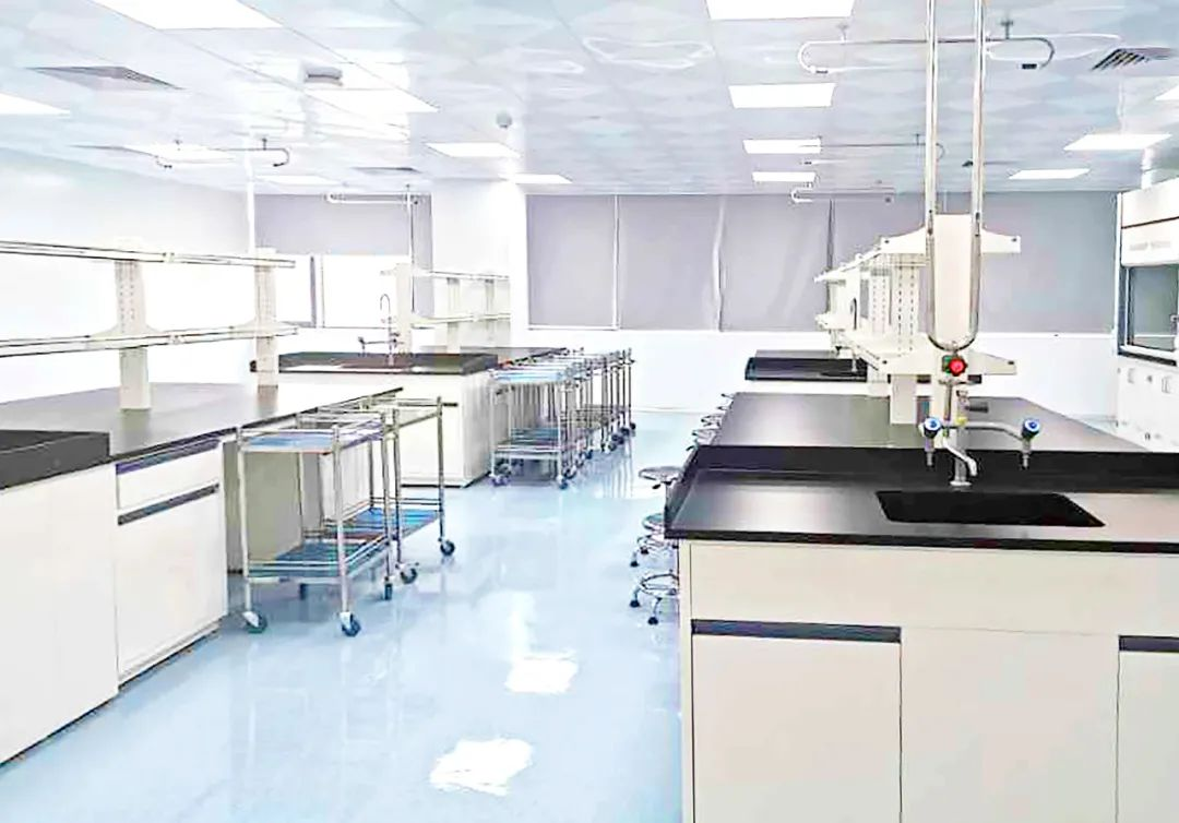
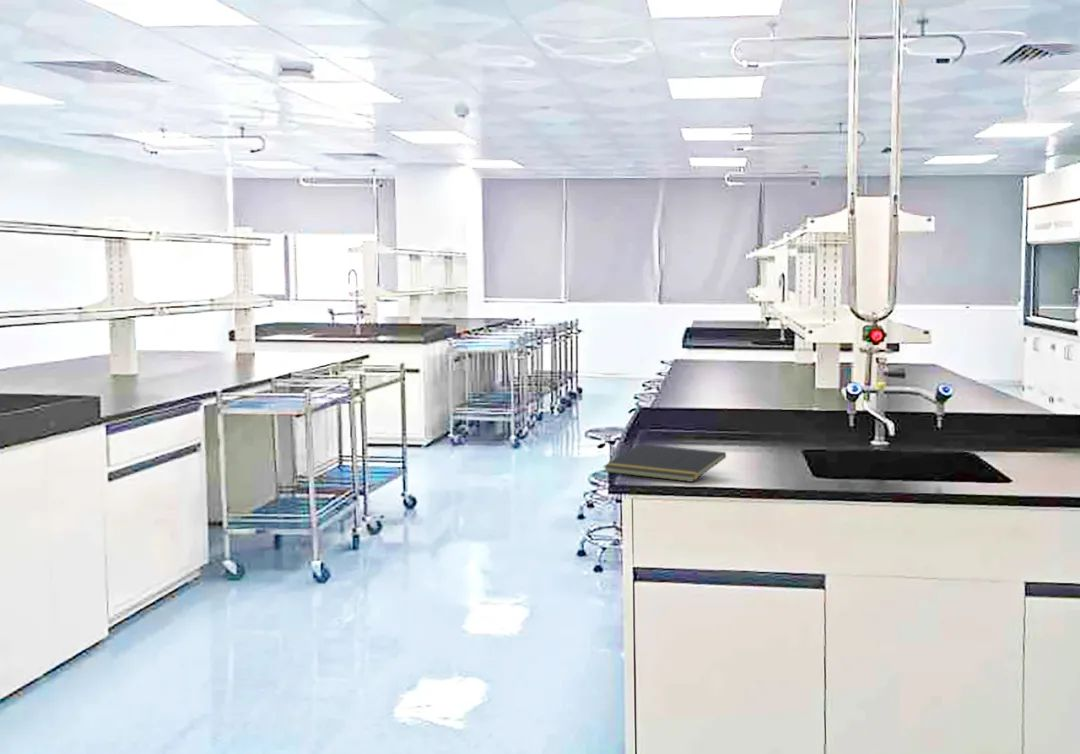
+ notepad (664, 462)
